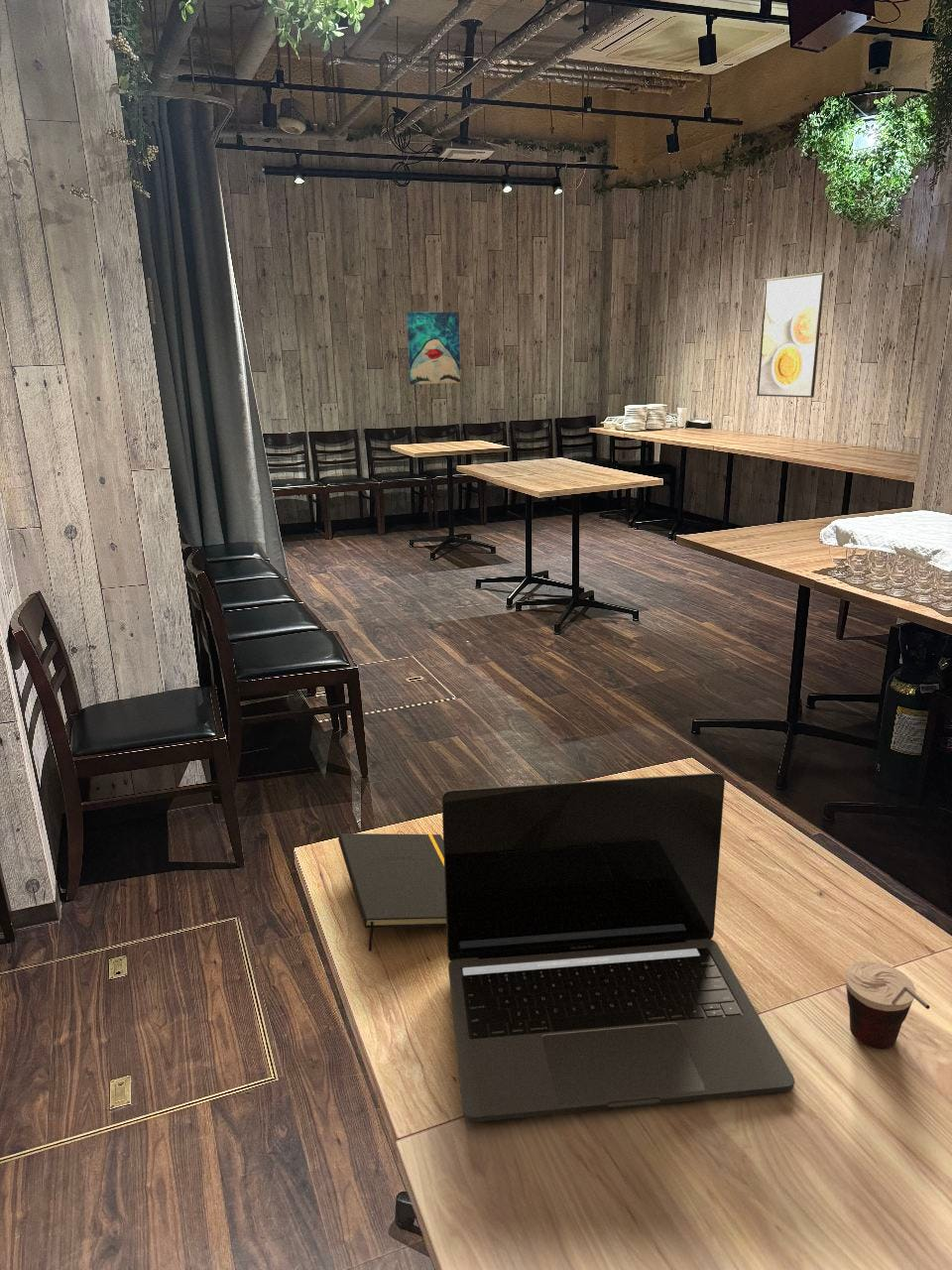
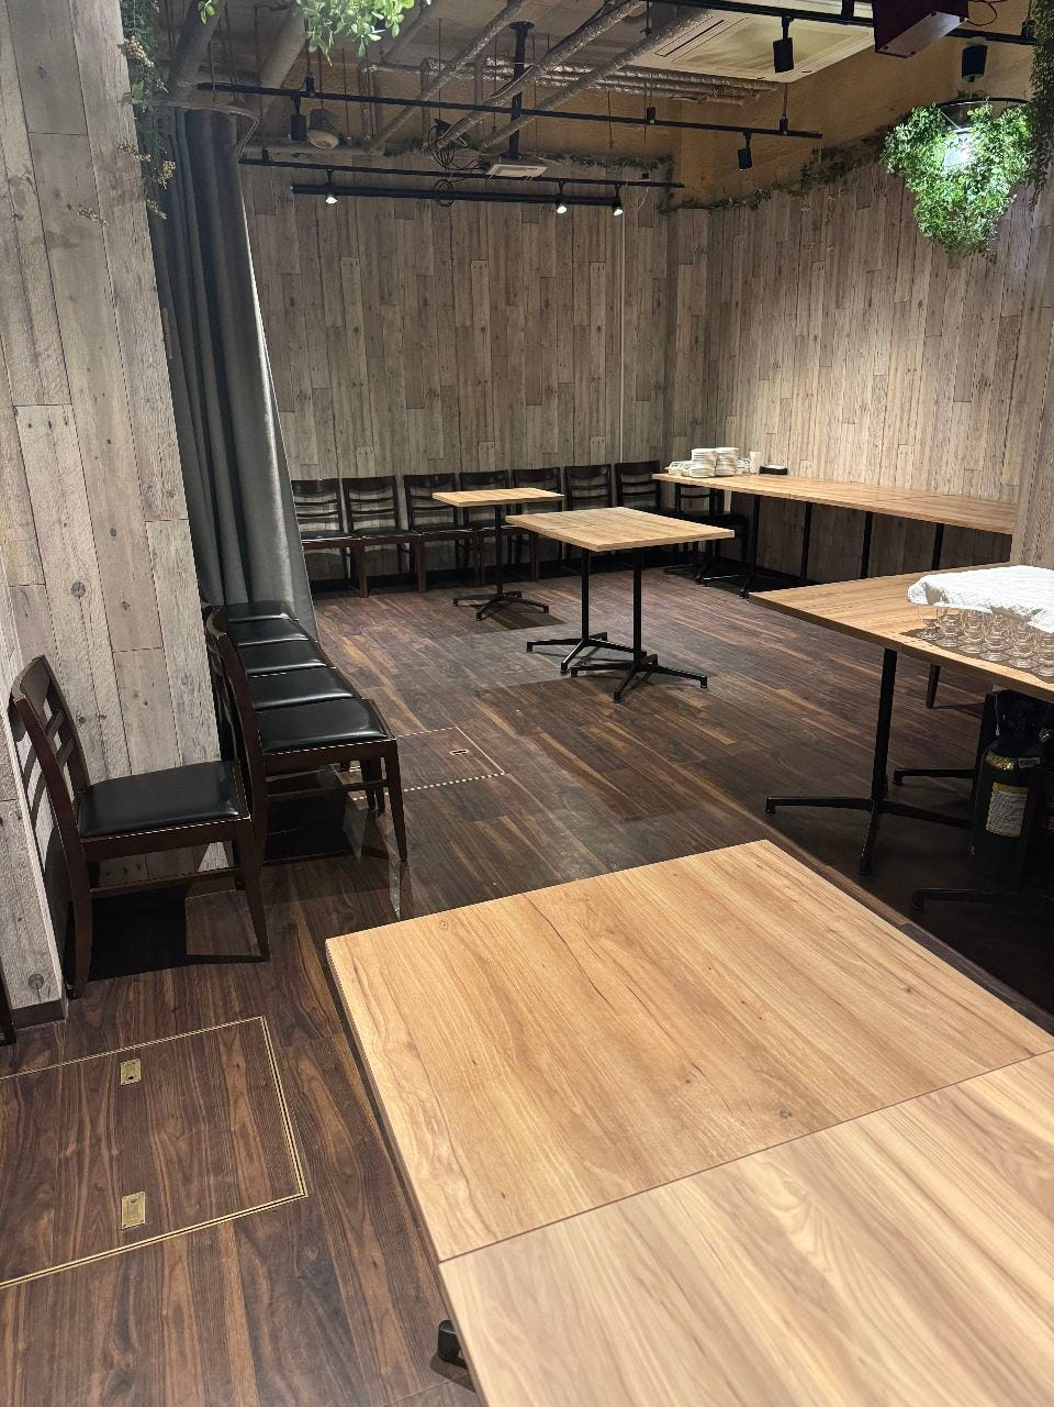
- cup (891, 1009)
- laptop (607, 931)
- notepad (406, 876)
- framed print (788, 337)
- wall art (433, 348)
